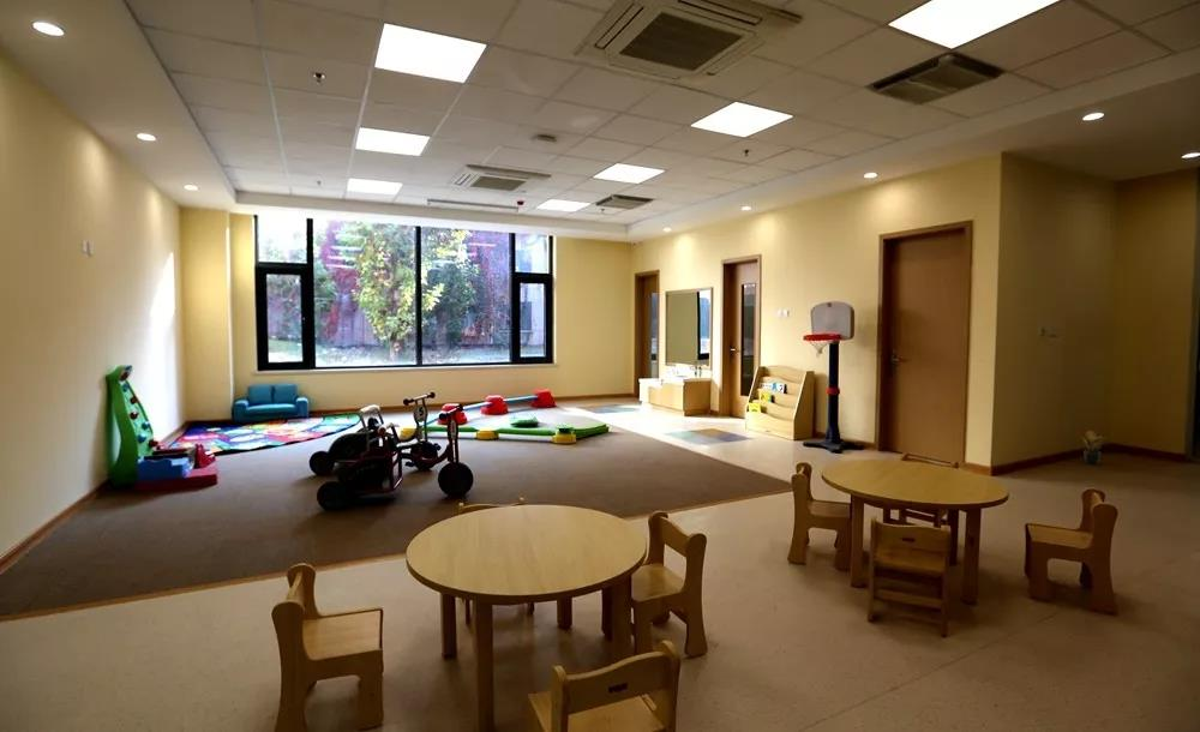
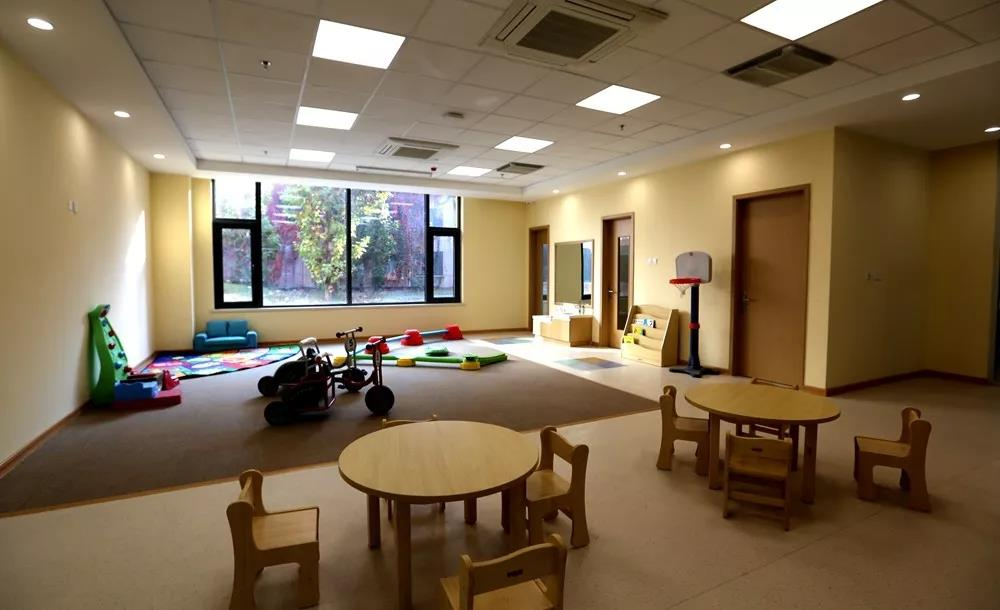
- potted plant (1093, 445)
